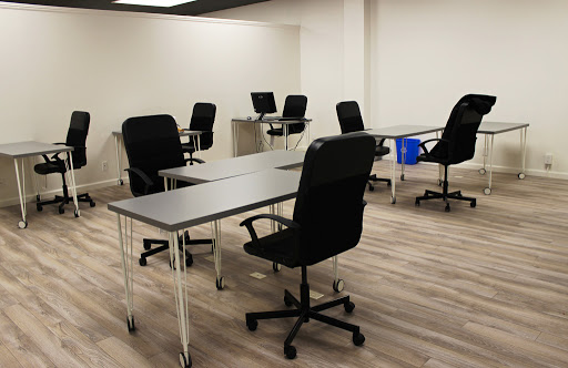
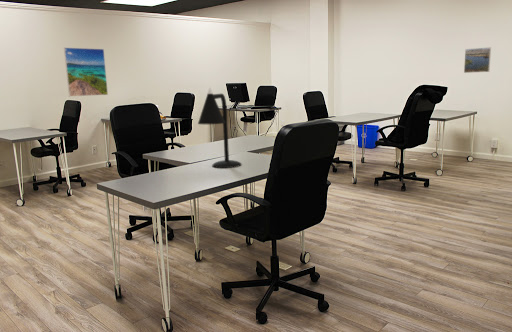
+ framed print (86, 72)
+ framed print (477, 60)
+ desk lamp (223, 128)
